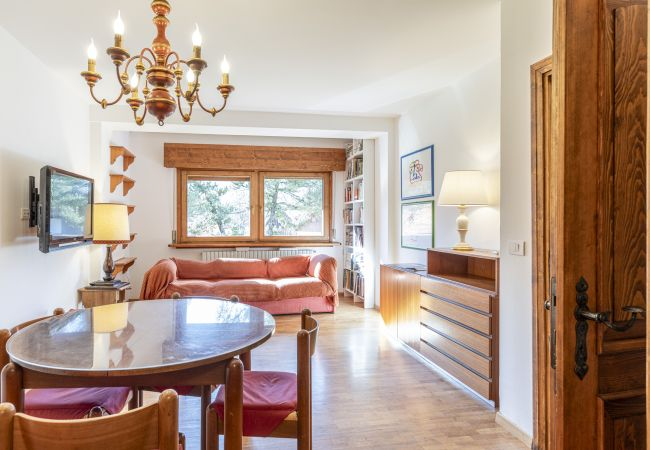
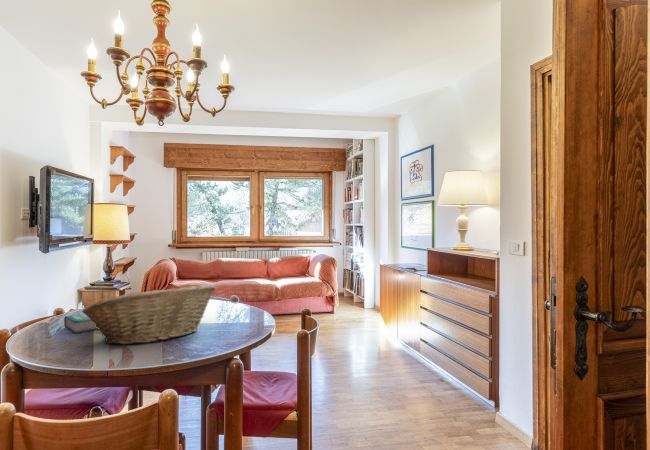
+ book (94, 324)
+ fruit basket (154, 309)
